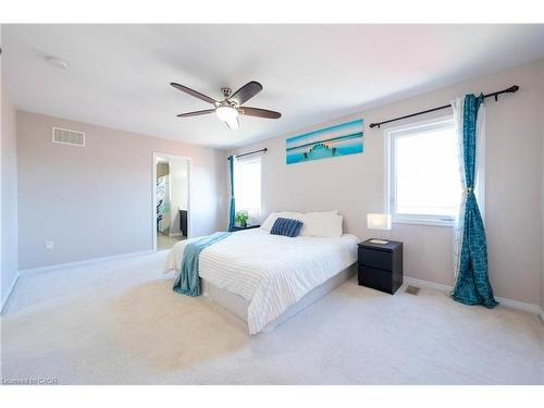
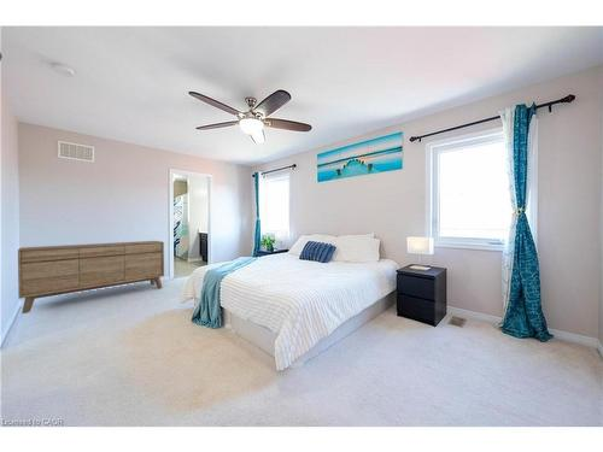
+ sideboard (100, 270)
